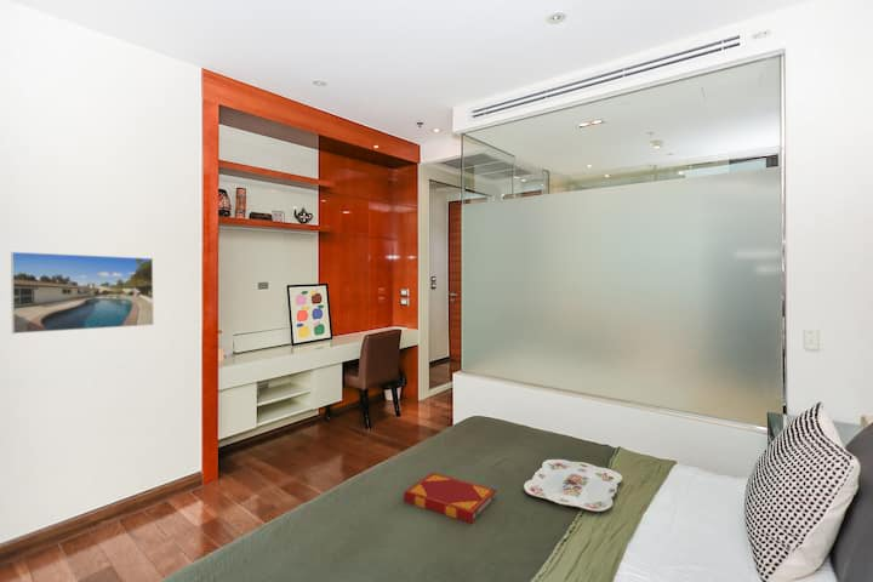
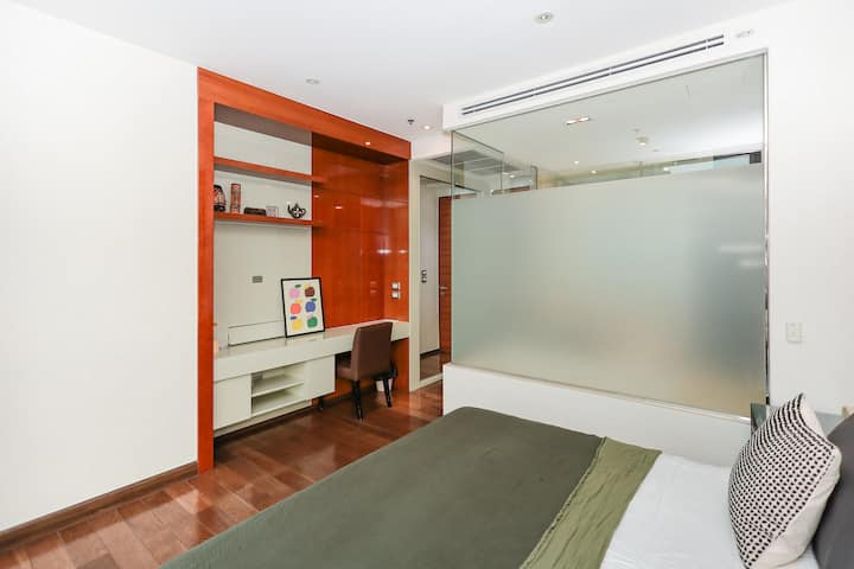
- hardback book (450, 496)
- serving tray (574, 483)
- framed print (89, 291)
